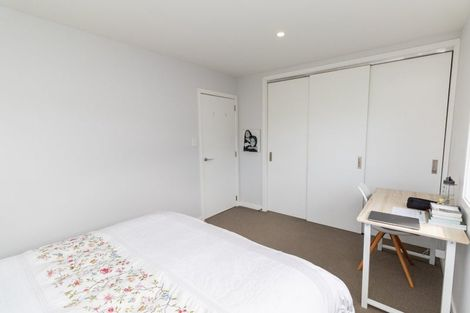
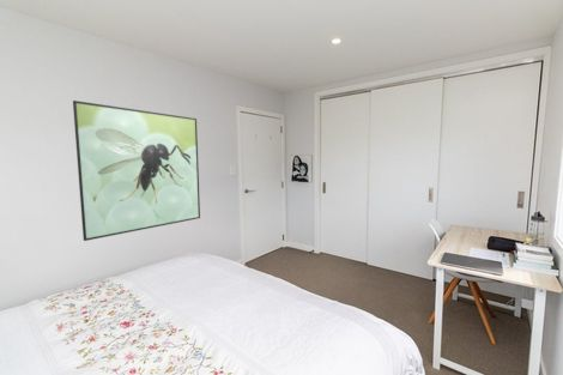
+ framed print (147, 170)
